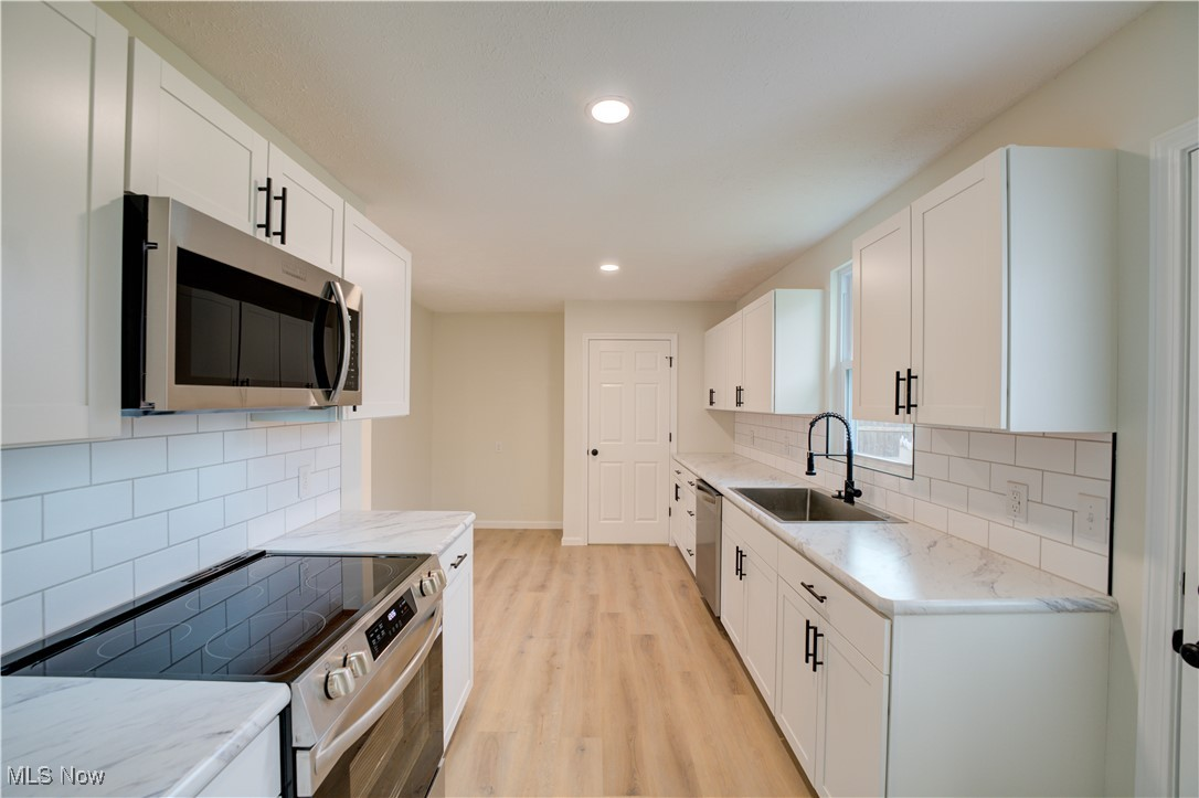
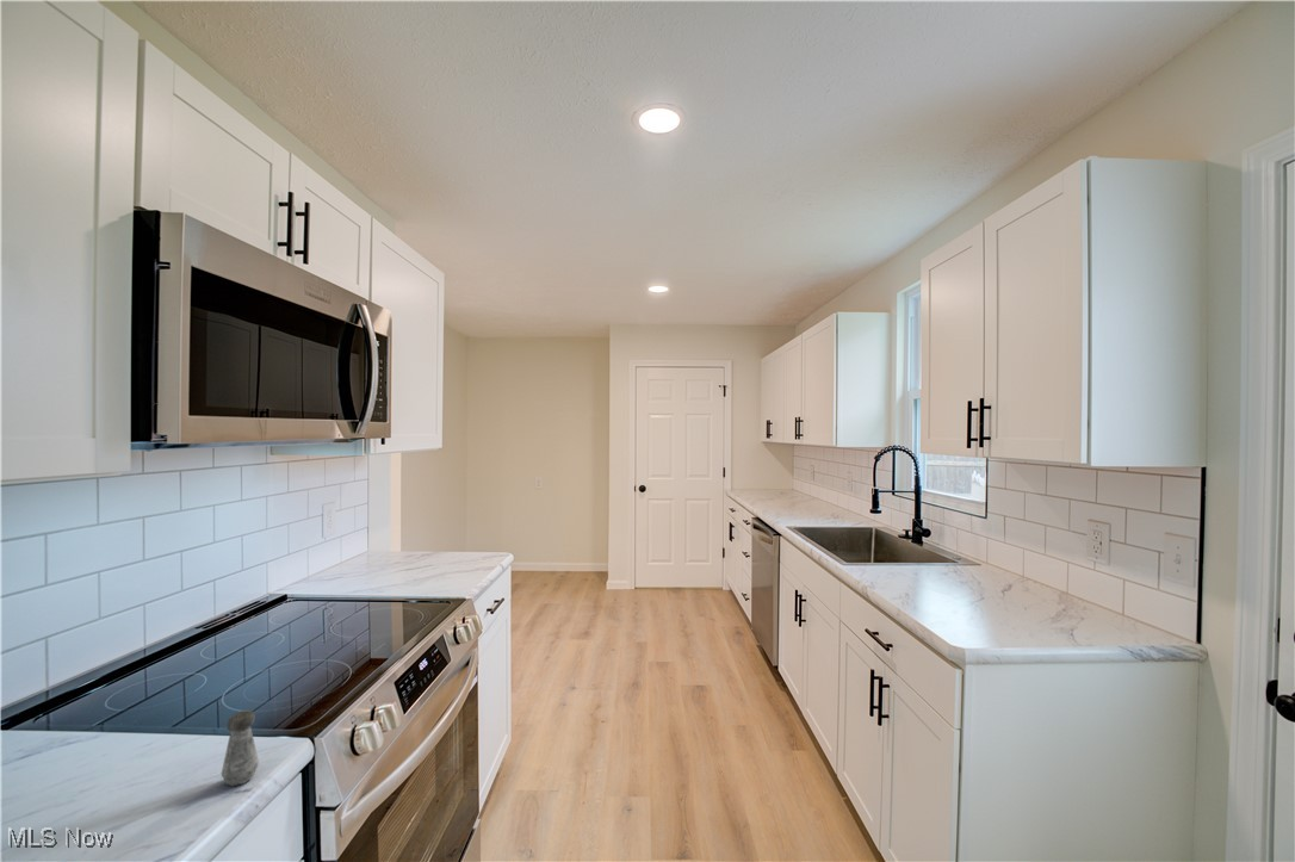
+ salt shaker (240, 746)
